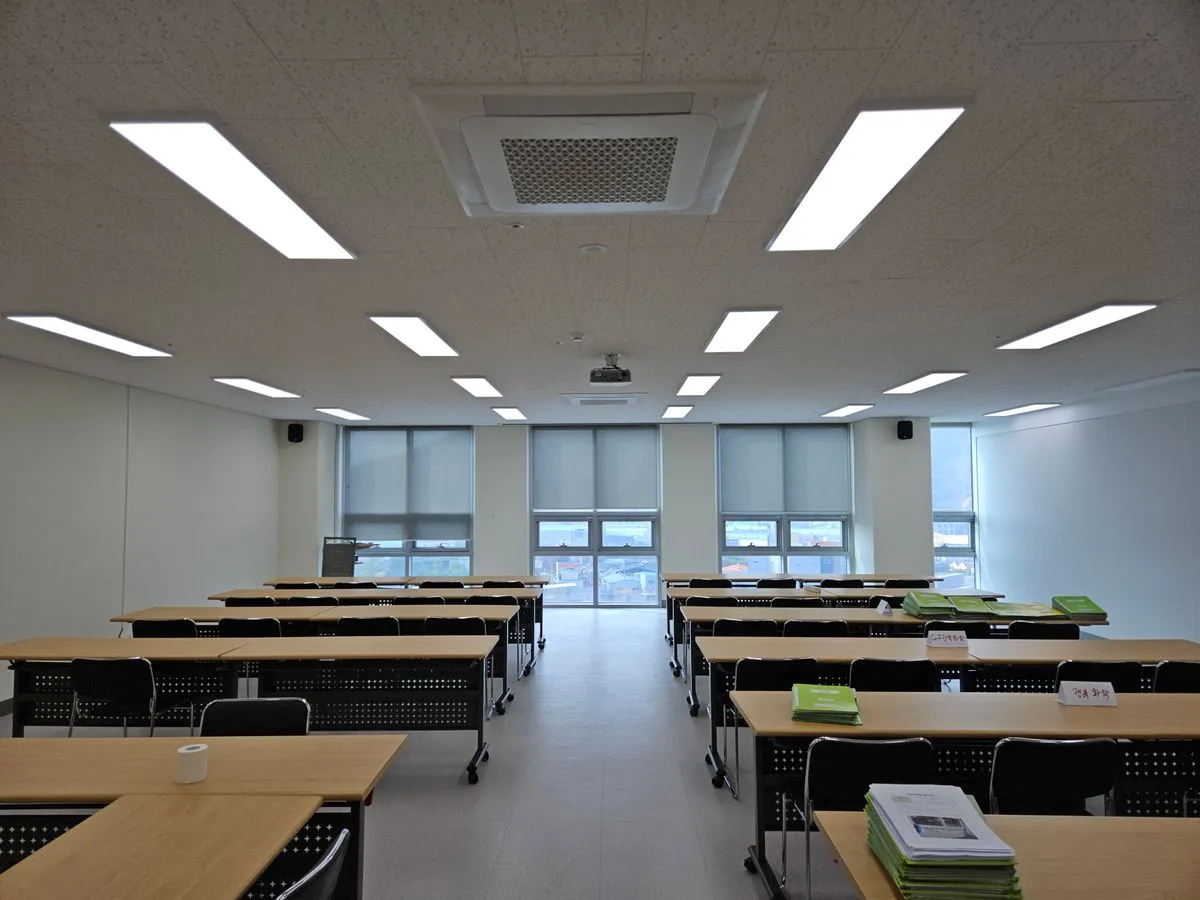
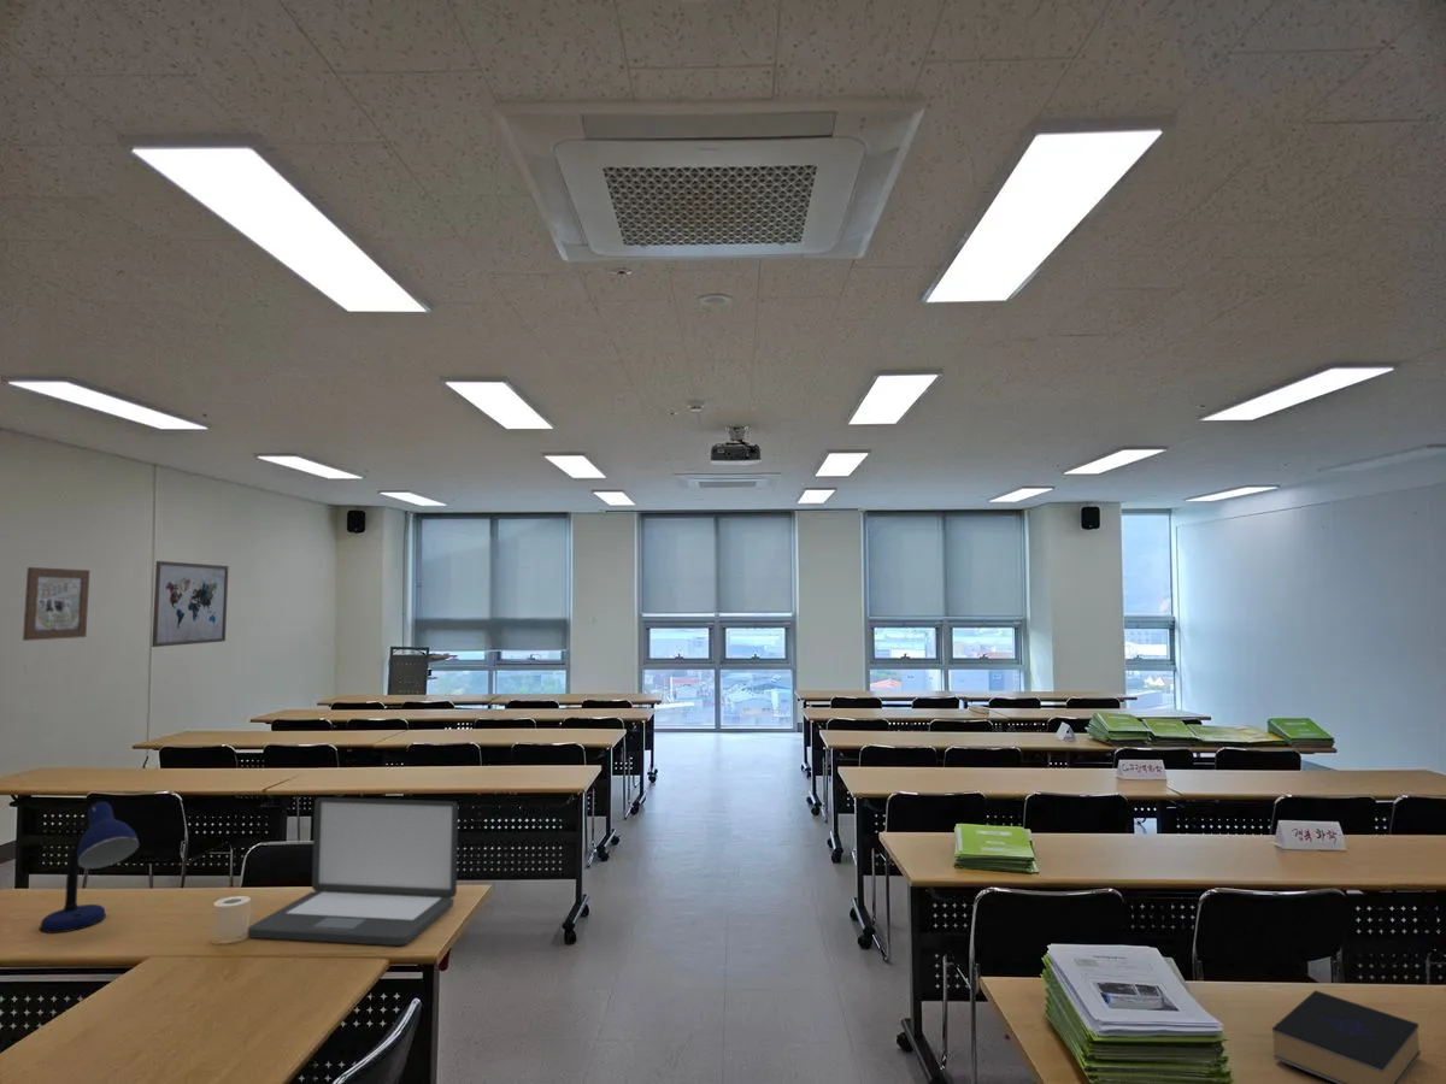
+ desk lamp (89, 865)
+ wall art (58, 603)
+ book (1346, 1043)
+ laptop (357, 866)
+ wall art (193, 603)
